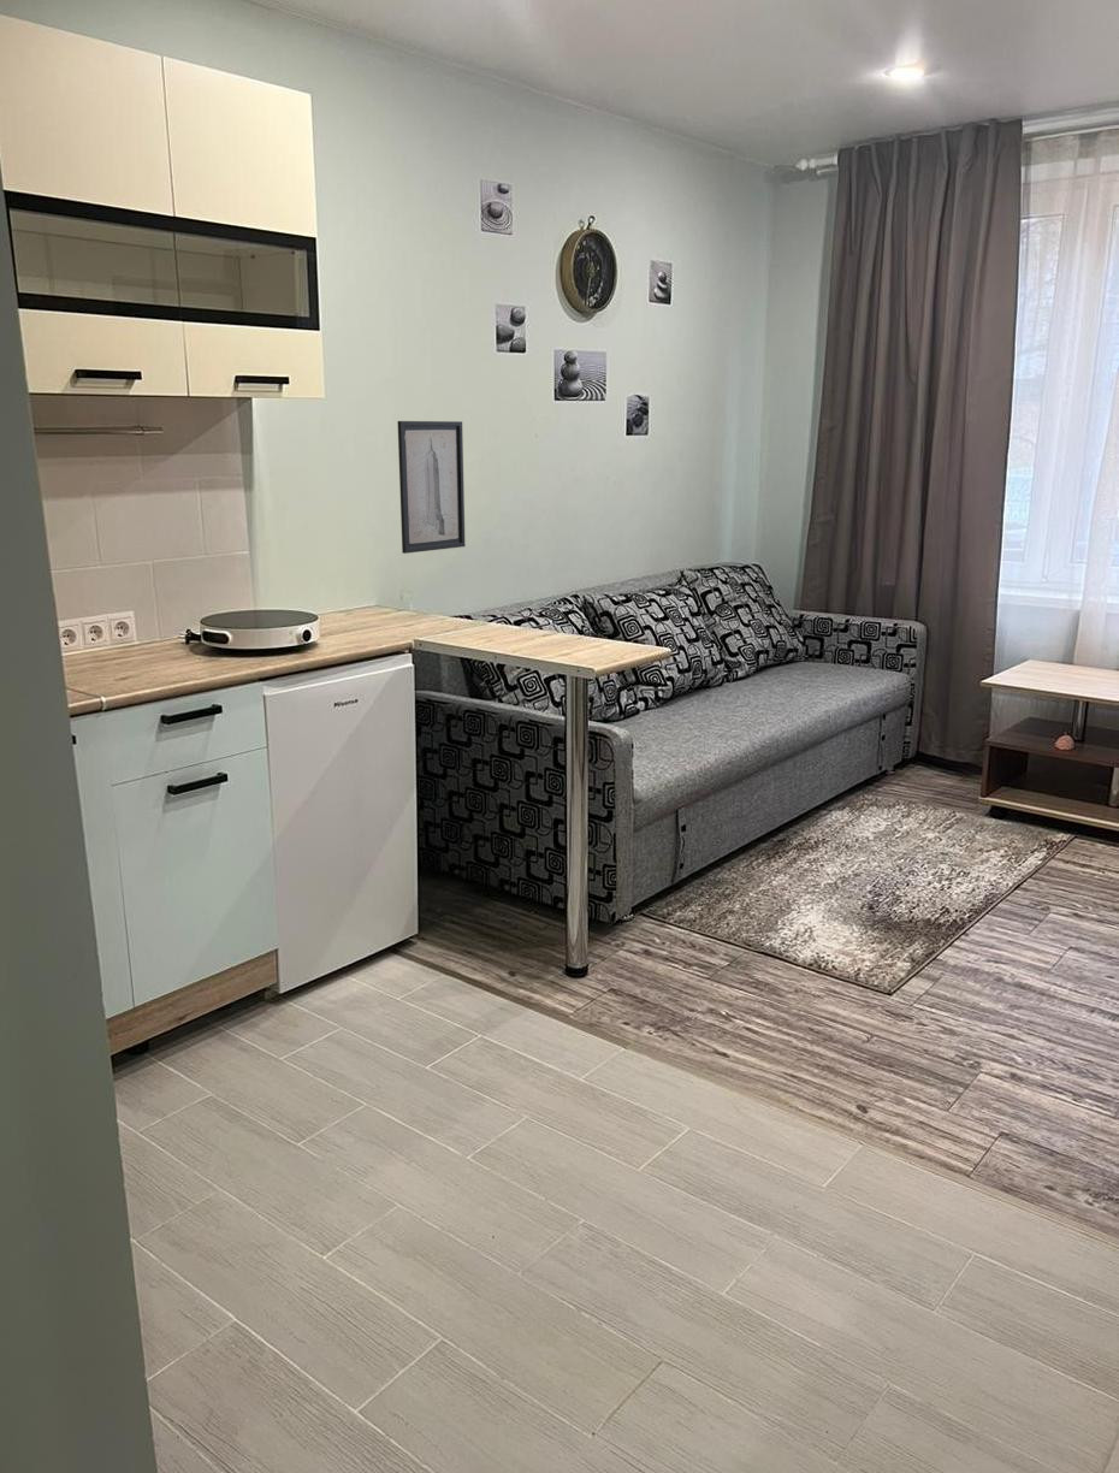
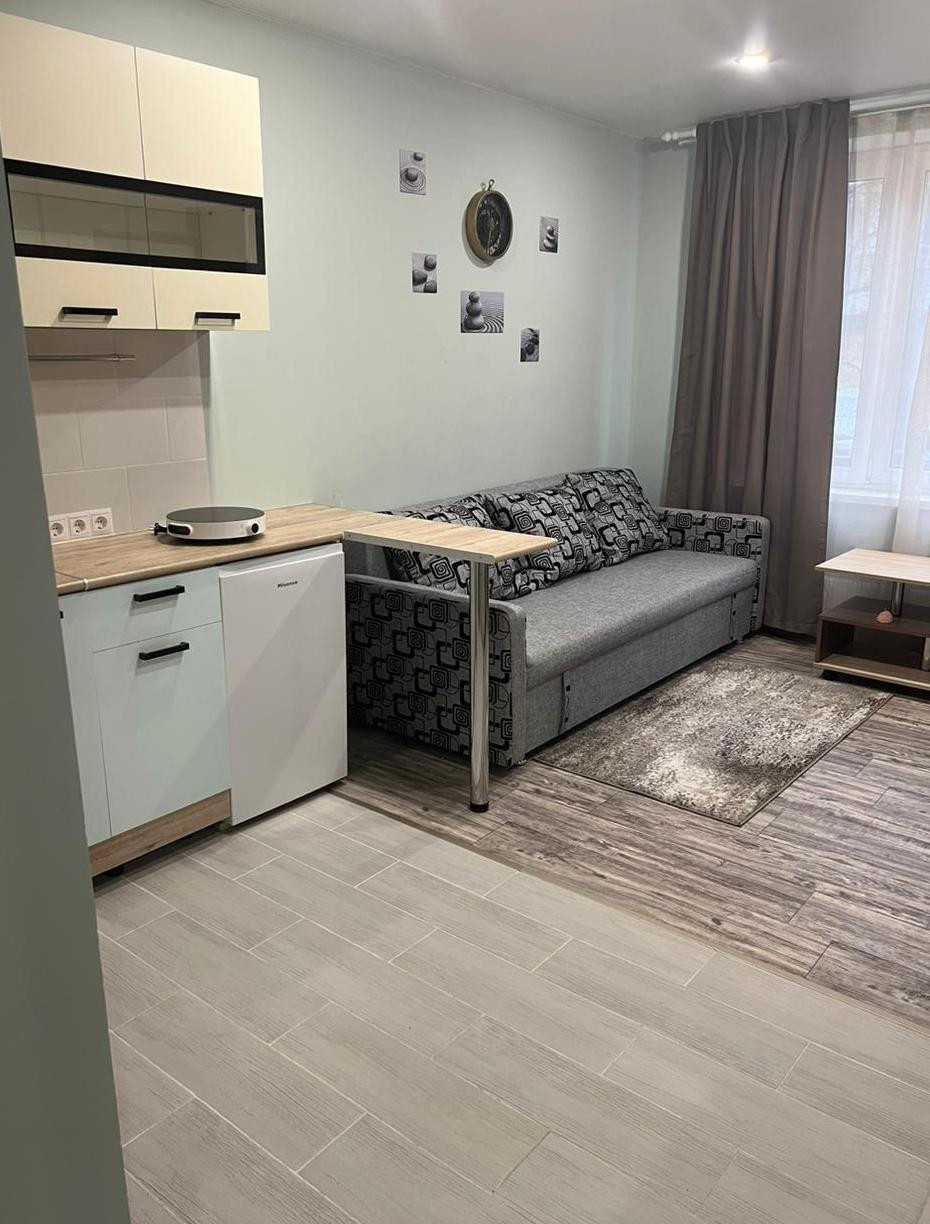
- wall art (432, 486)
